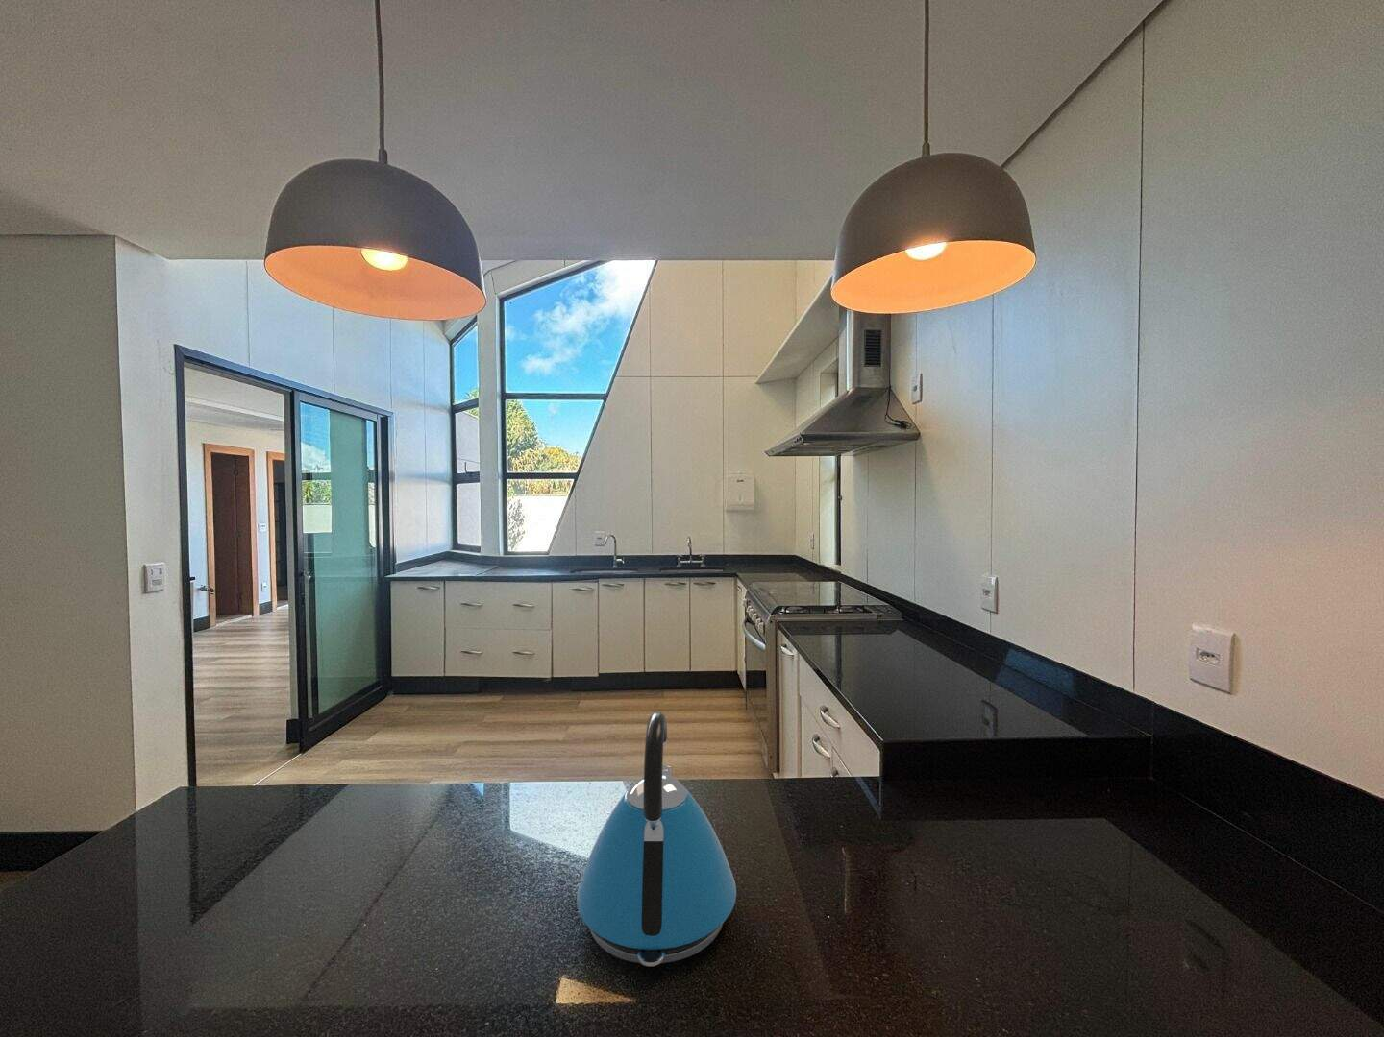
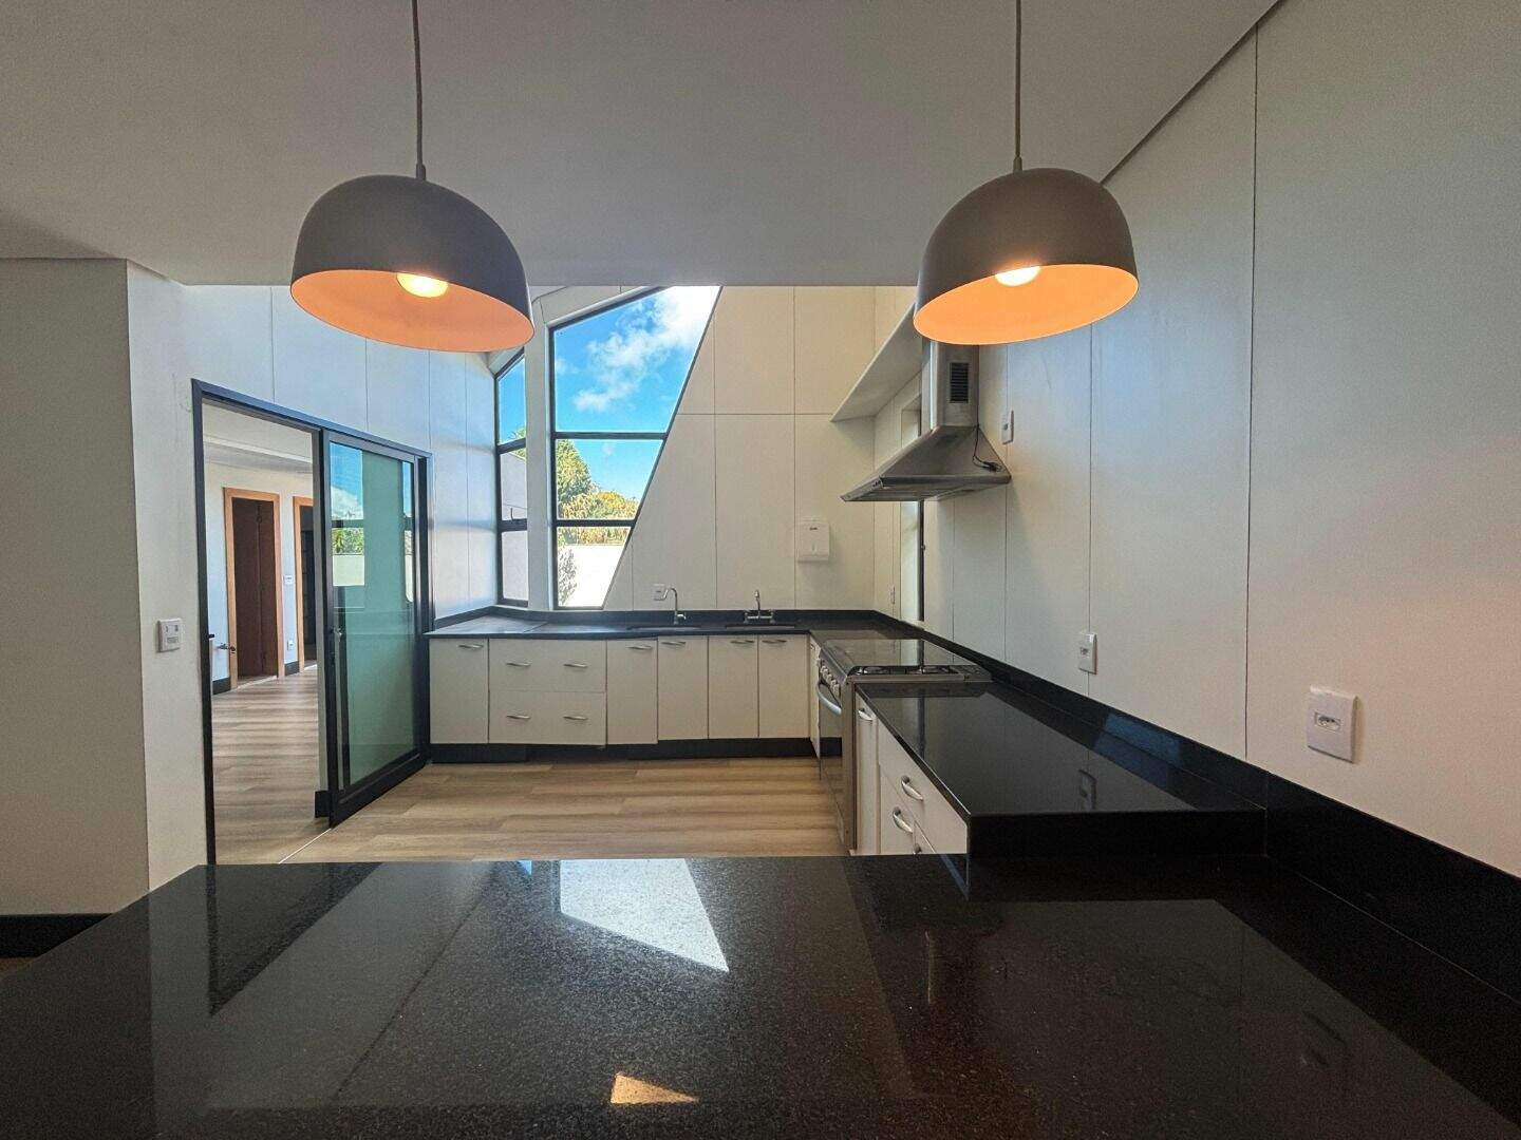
- kettle (656, 816)
